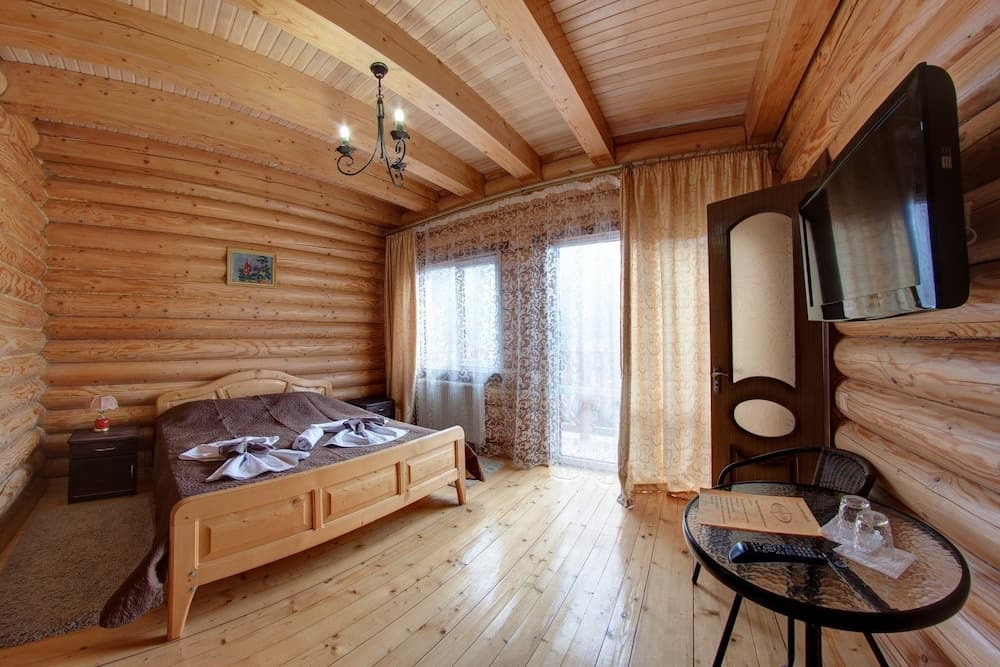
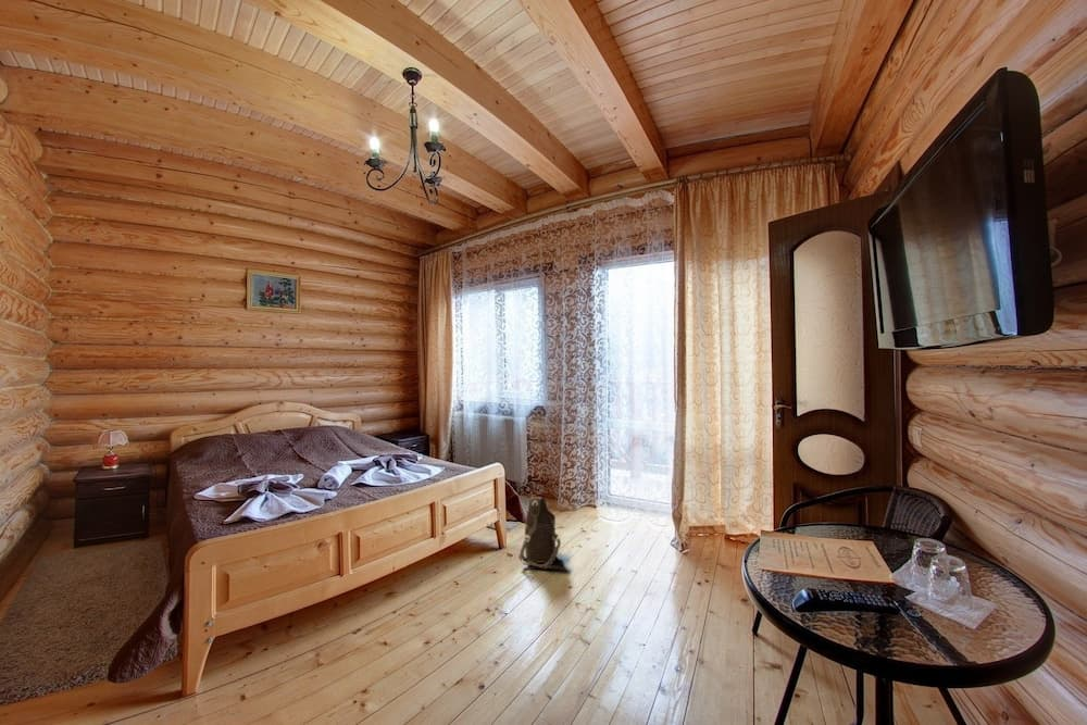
+ shoulder bag (542, 528)
